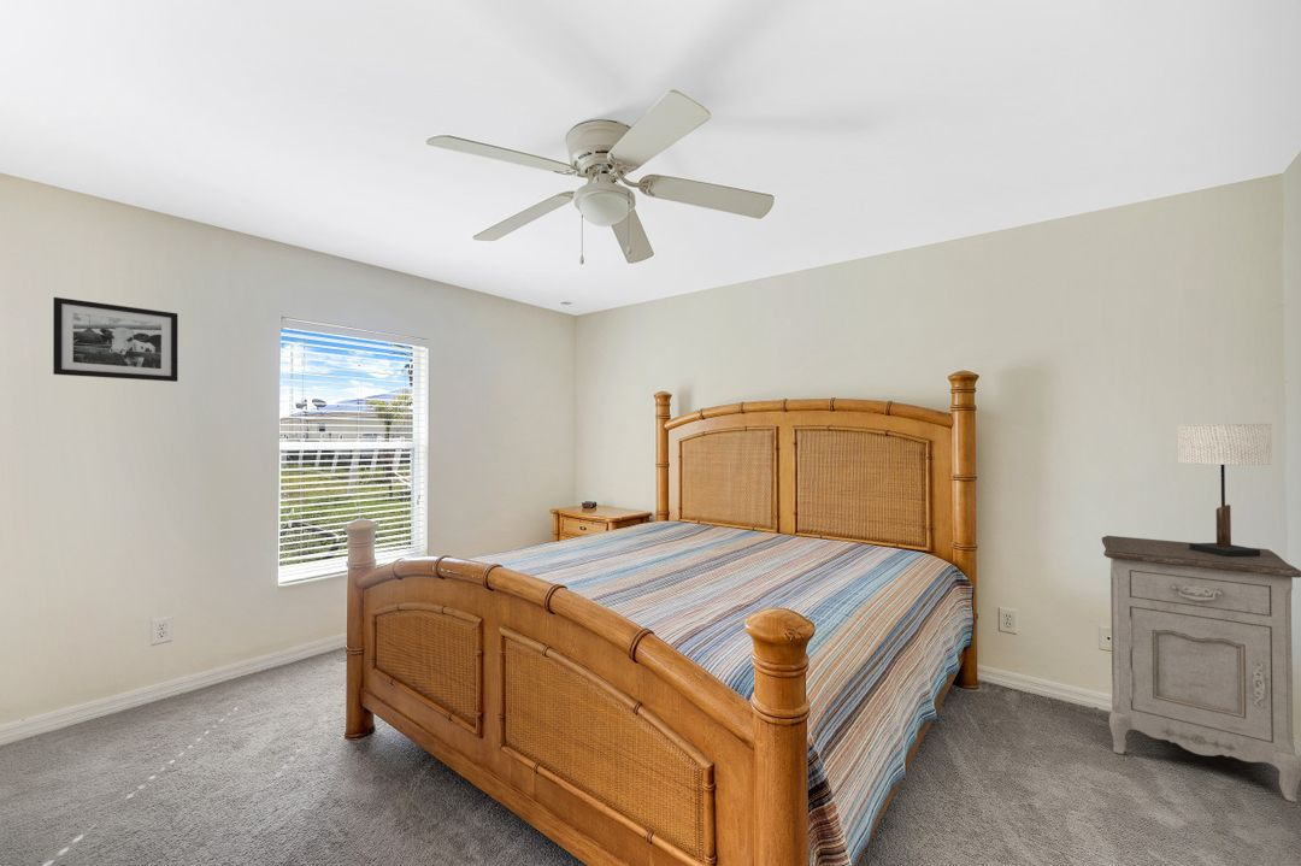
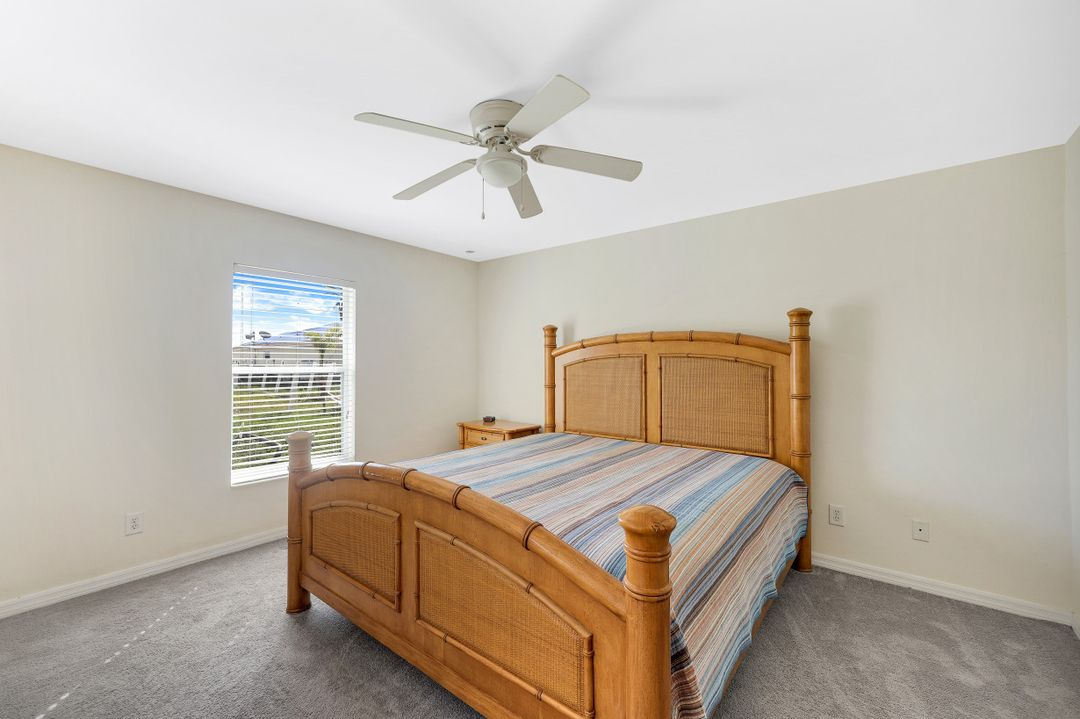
- nightstand (1190, 653)
- picture frame (119, 342)
- table lamp (1223, 488)
